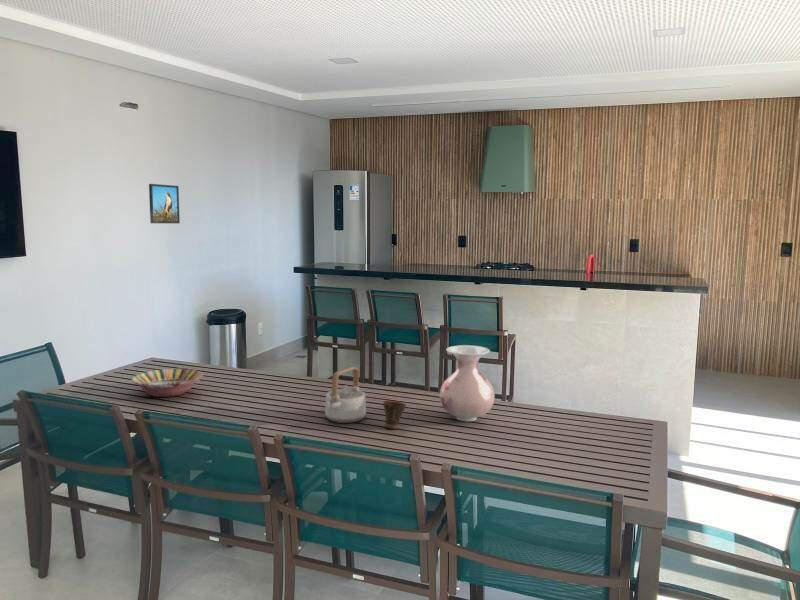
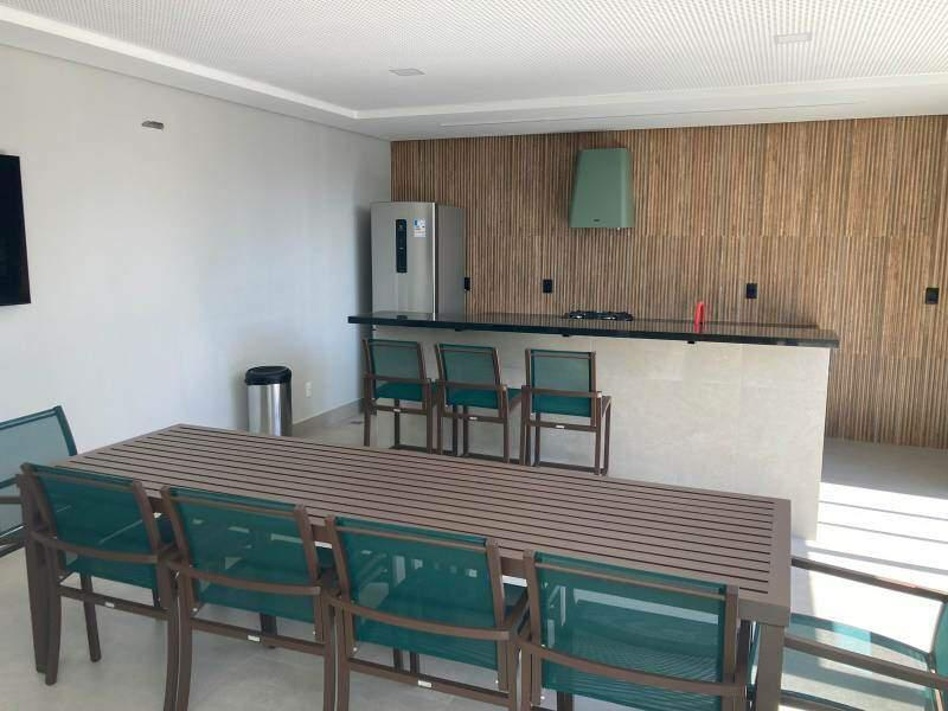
- vase (467, 384)
- cup (394, 414)
- teapot (343, 394)
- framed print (164, 204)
- serving bowl (168, 384)
